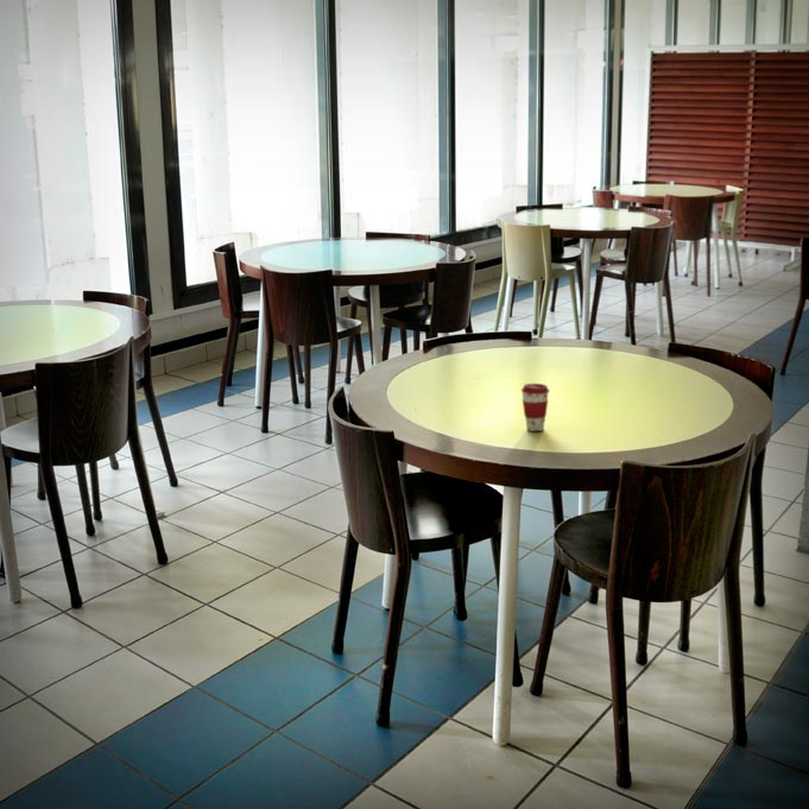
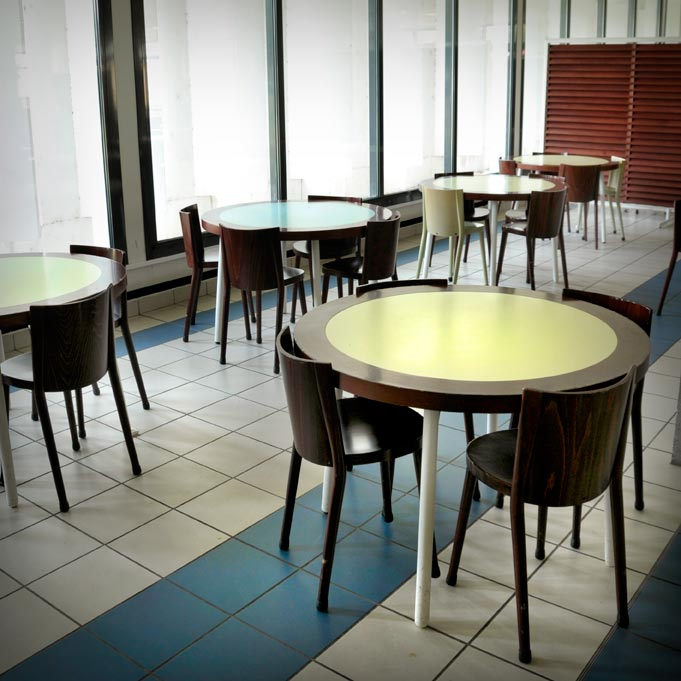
- coffee cup (535, 406)
